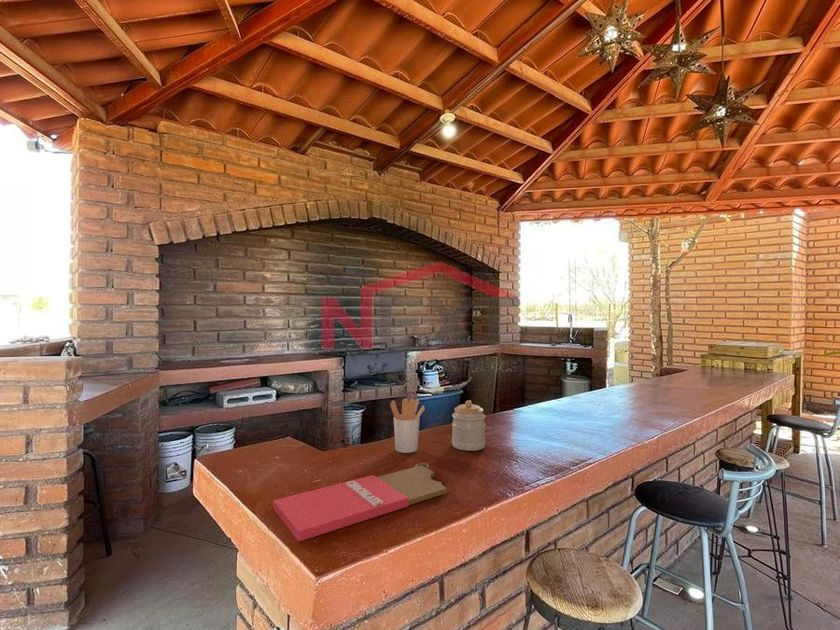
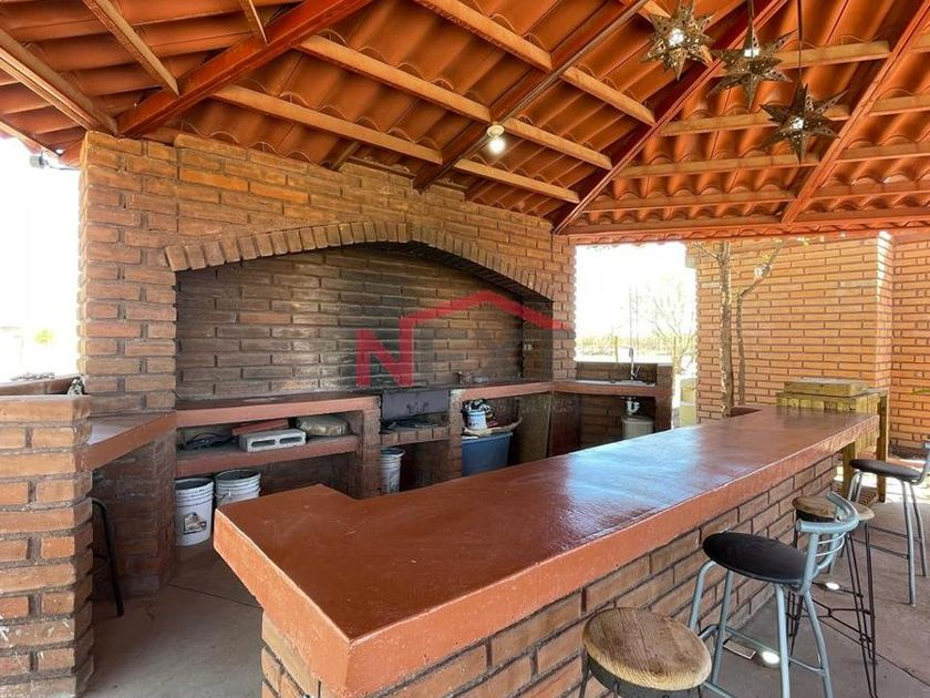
- cutting board (373, 491)
- jar (468, 423)
- utensil holder (407, 423)
